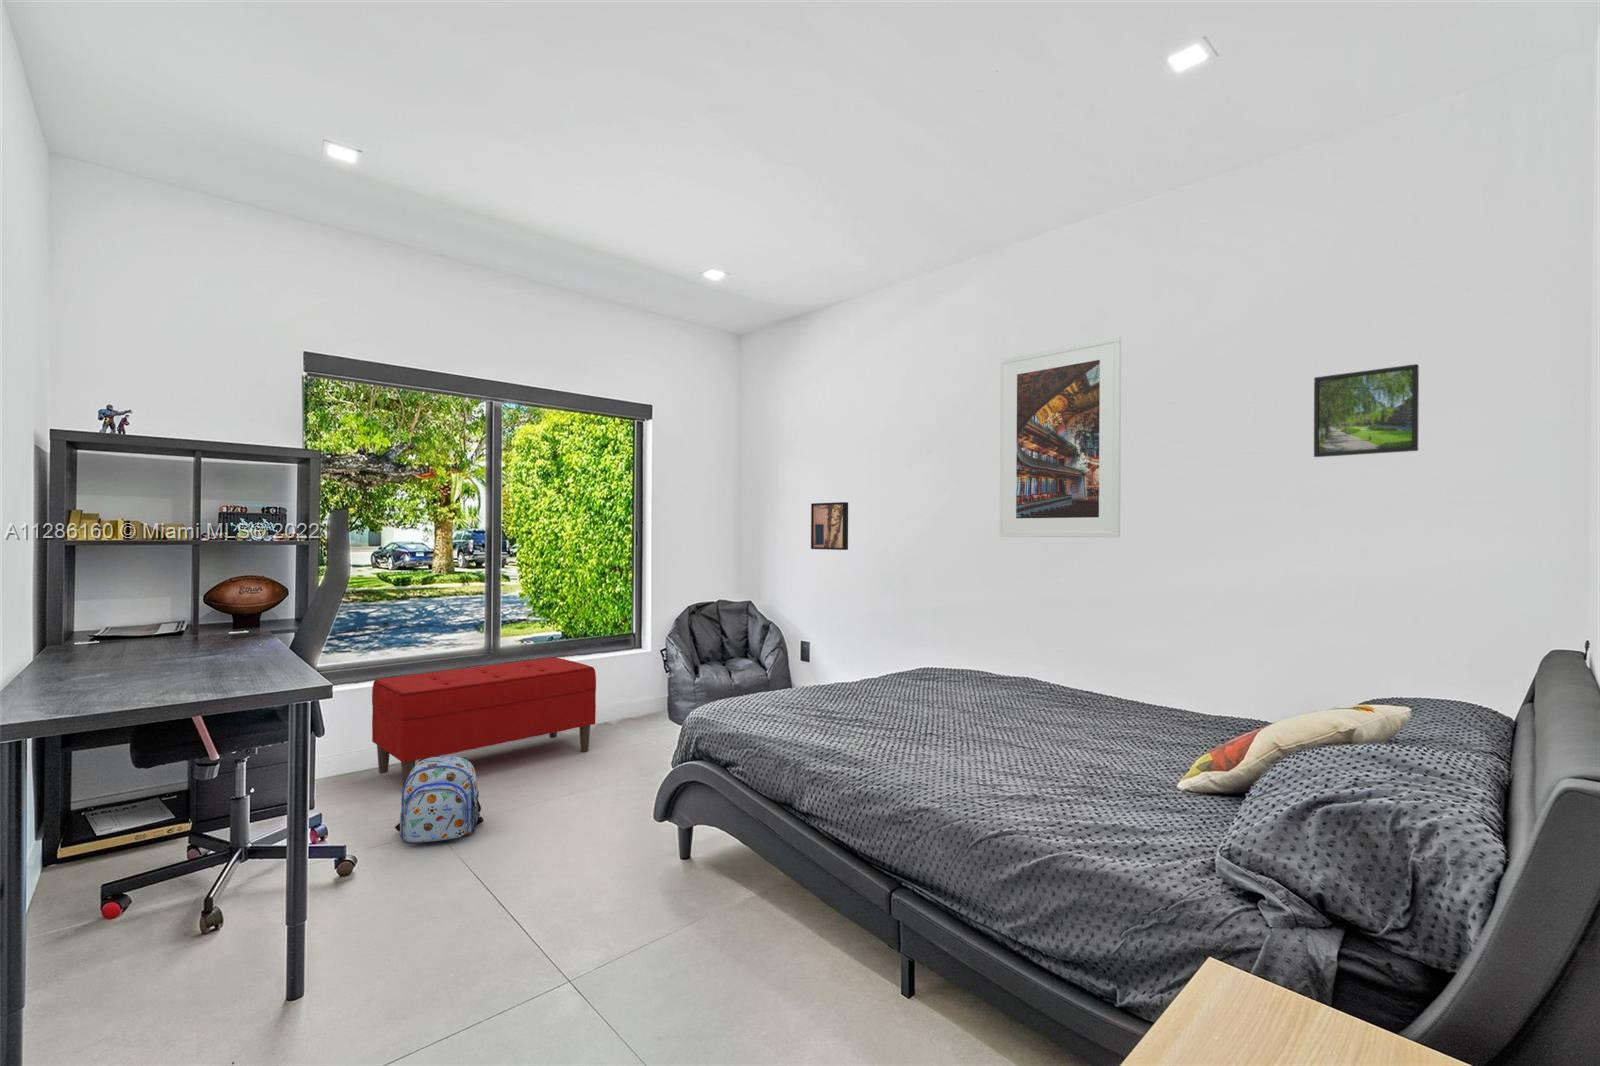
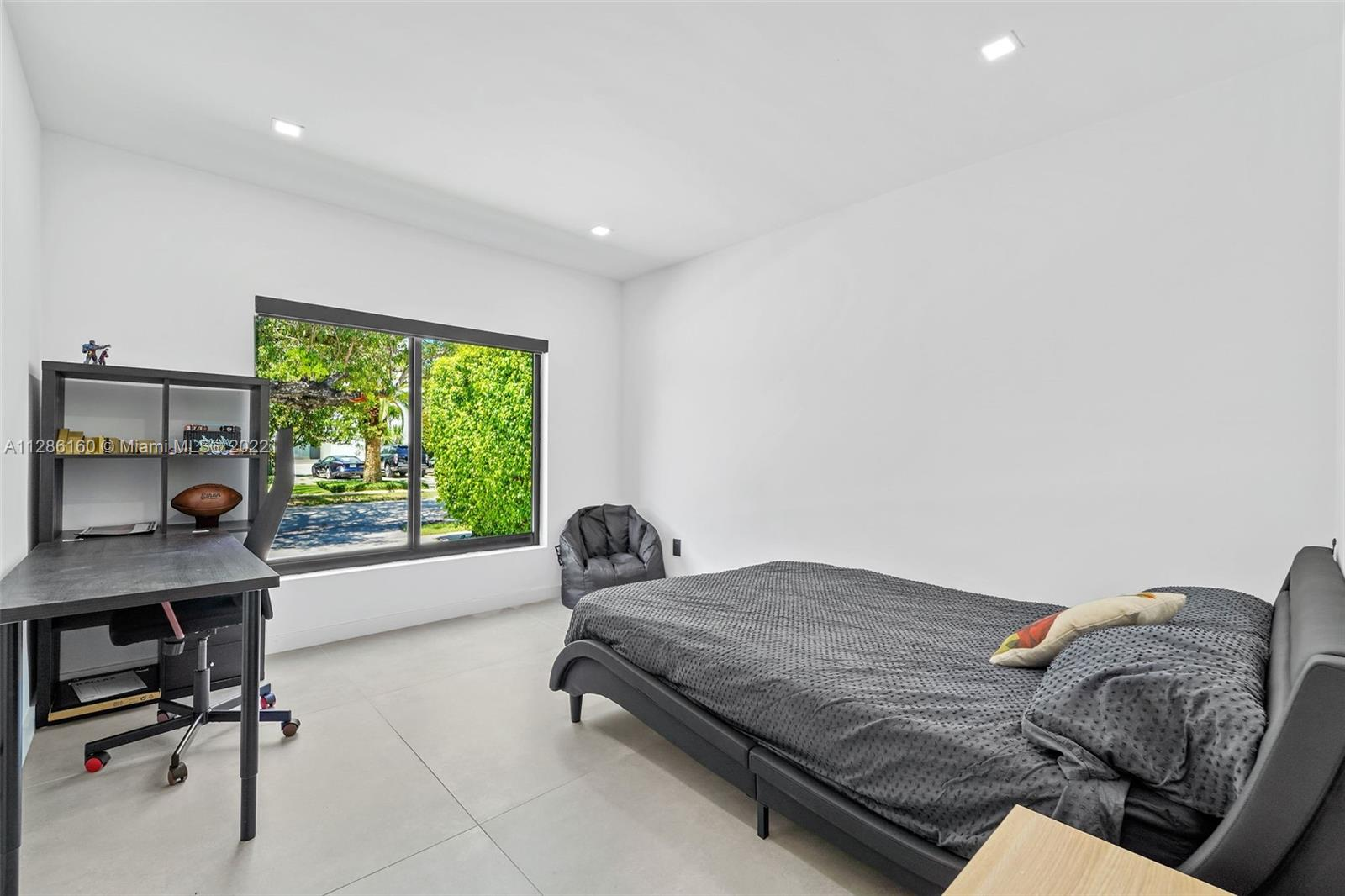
- backpack (438, 798)
- wall art (829, 526)
- bench (489, 716)
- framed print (1364, 412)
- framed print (1056, 443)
